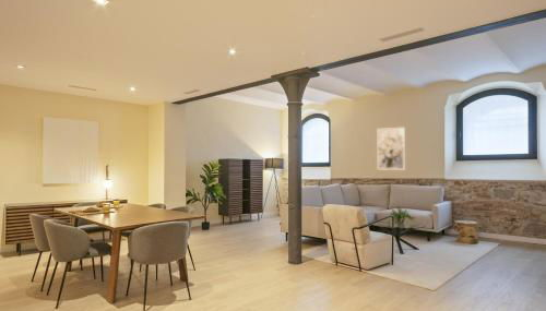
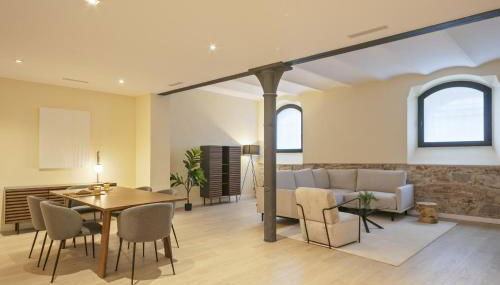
- wall art (390, 148)
